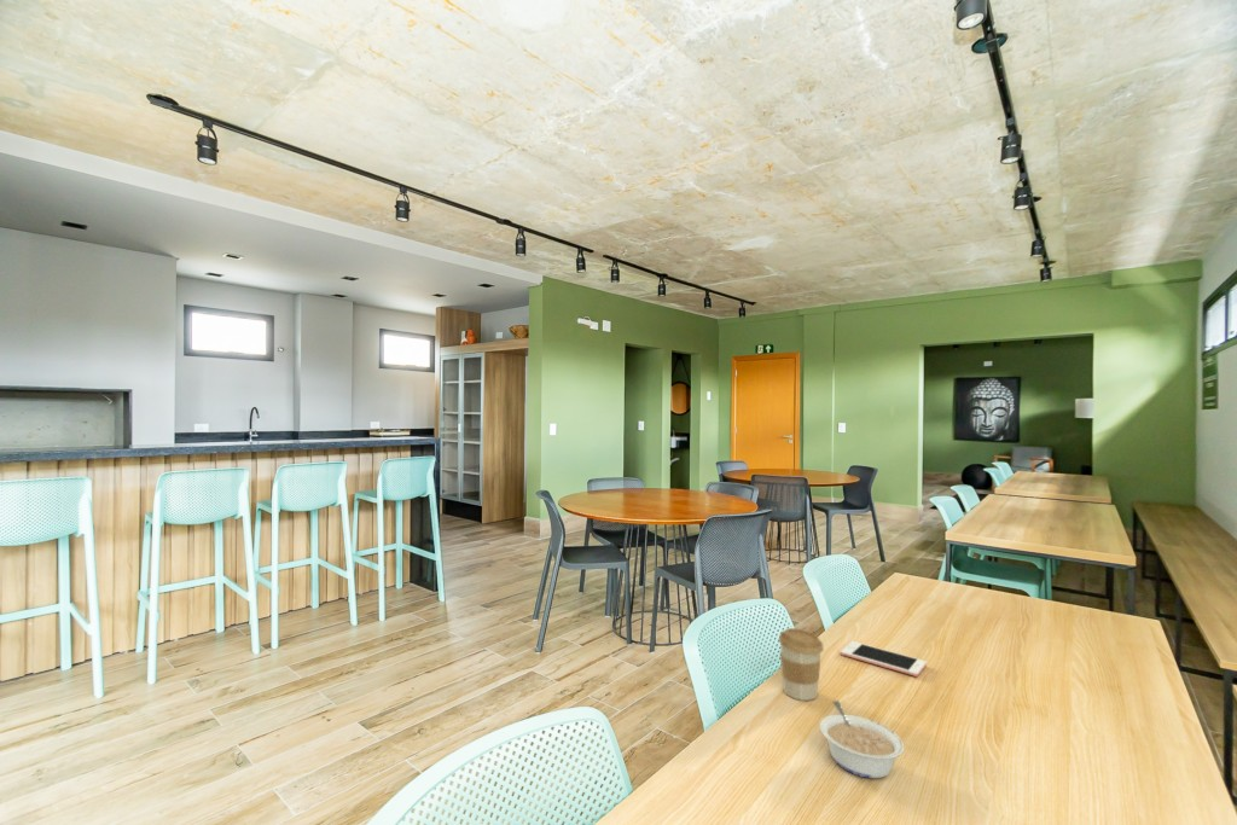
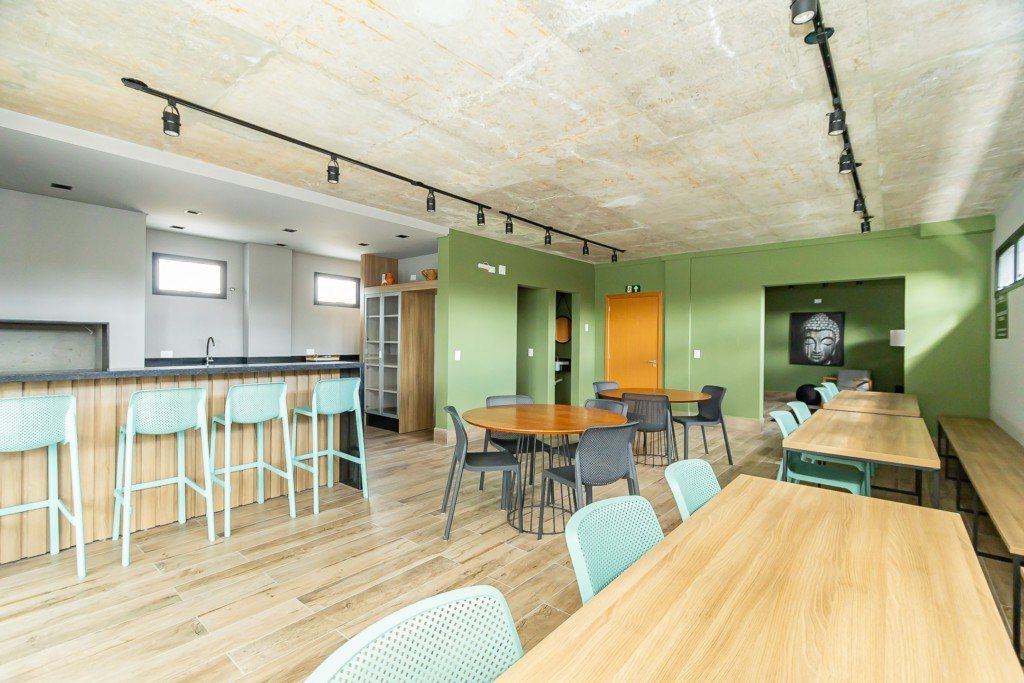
- legume (856, 743)
- cell phone (882, 657)
- coffee cup (800, 662)
